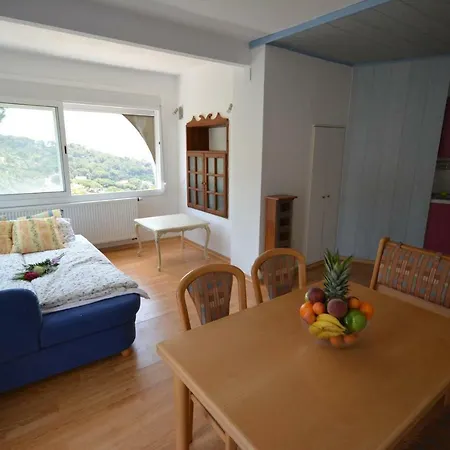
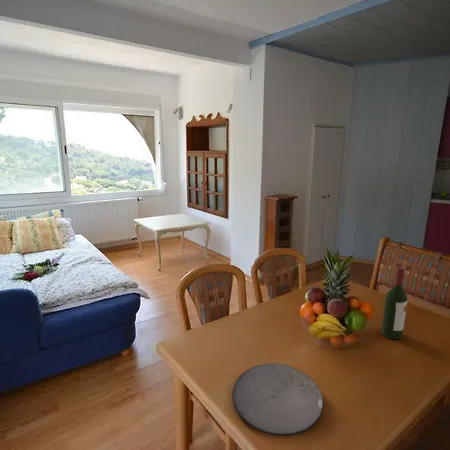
+ wine bottle (396, 302)
+ plate (276, 395)
